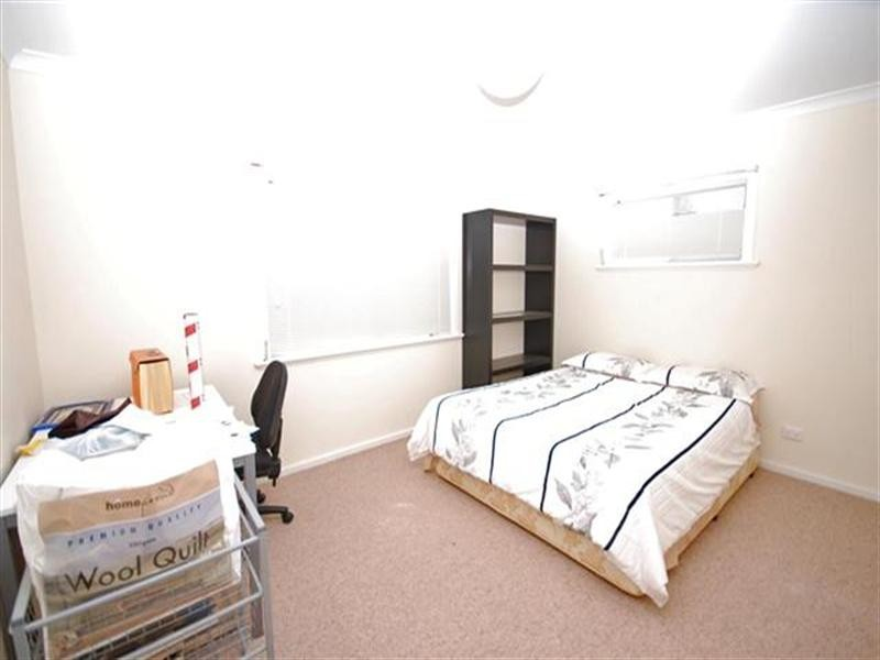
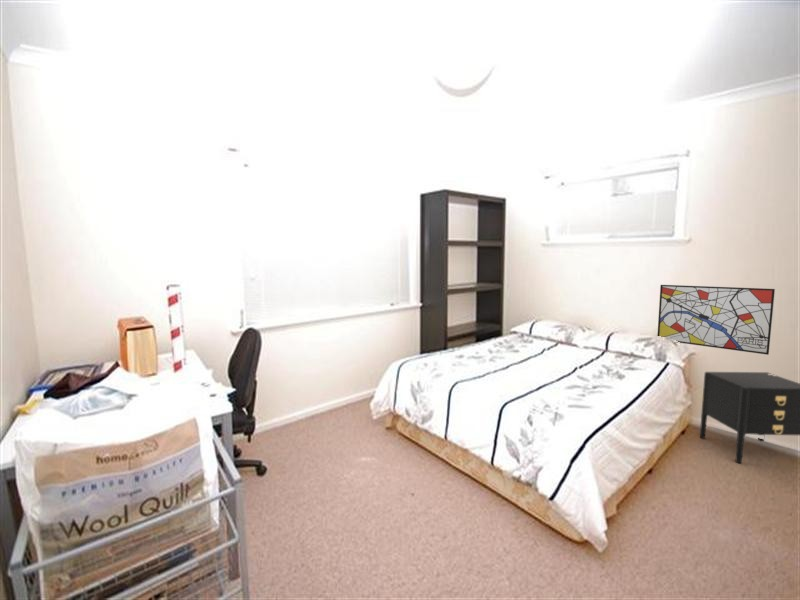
+ wall art (710, 316)
+ nightstand (753, 415)
